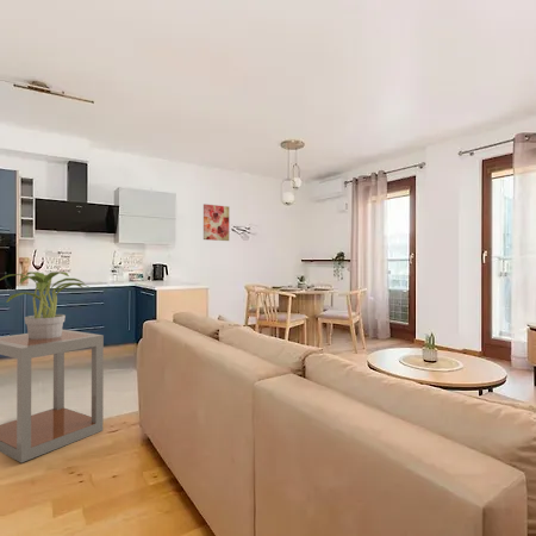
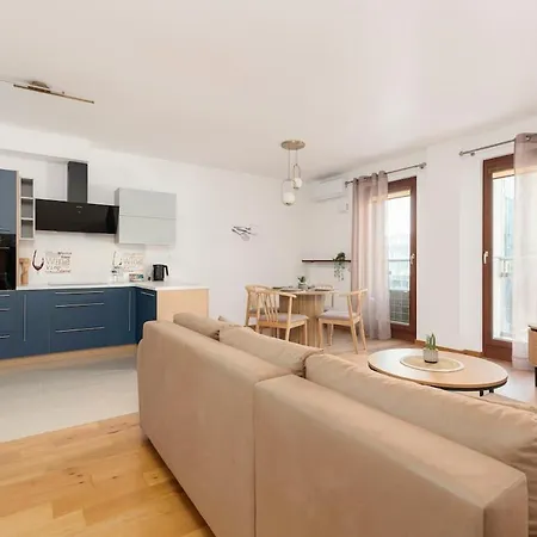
- wall art (216, 223)
- side table (54, 386)
- potted plant (46, 304)
